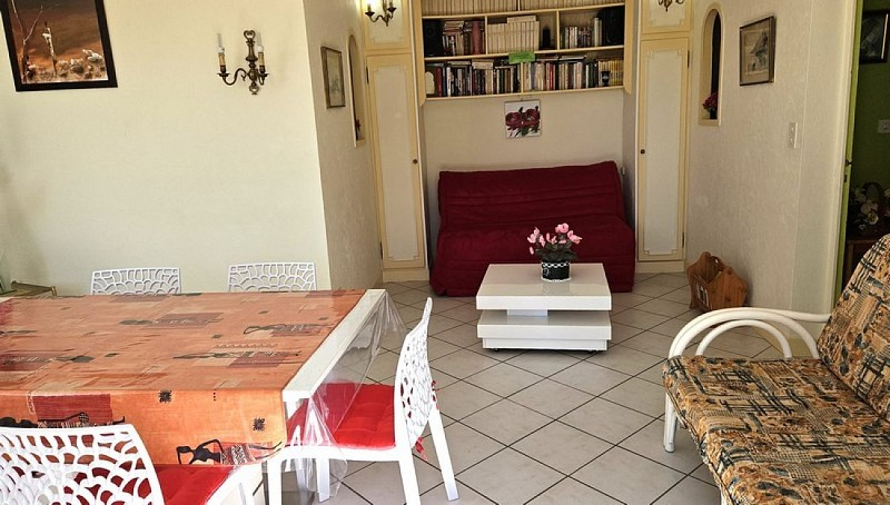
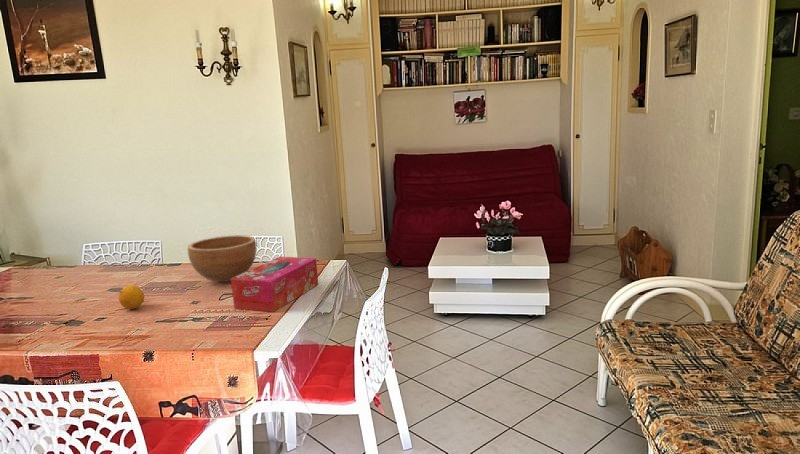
+ bowl (224, 261)
+ tissue box (277, 282)
+ fruit (131, 297)
